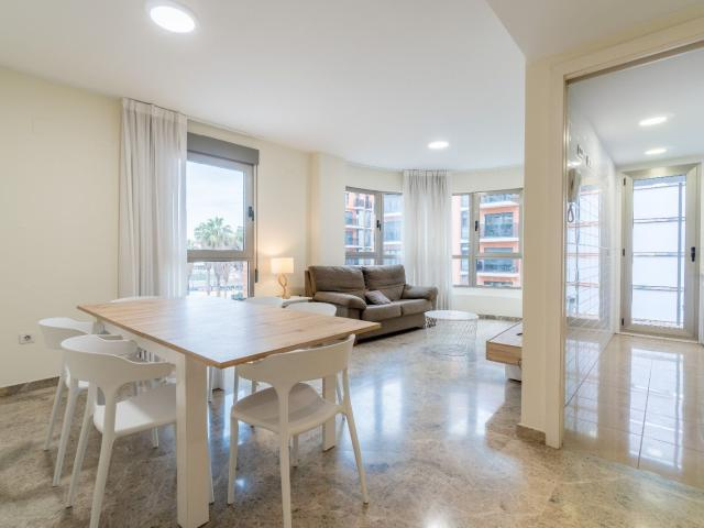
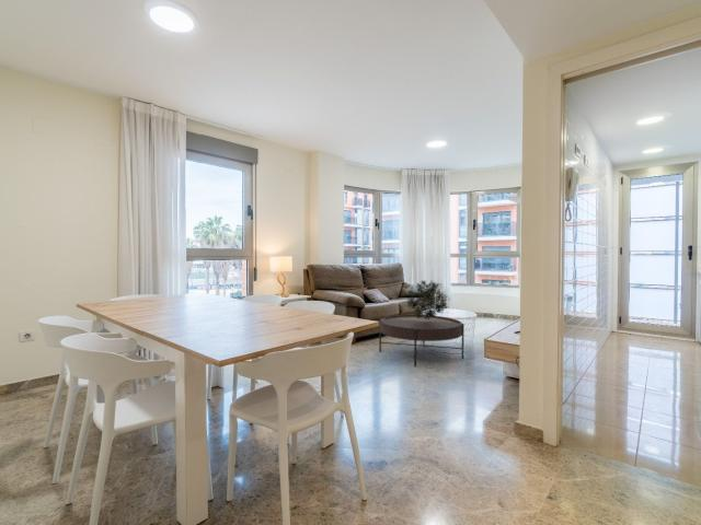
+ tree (425, 300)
+ coffee table (420, 337)
